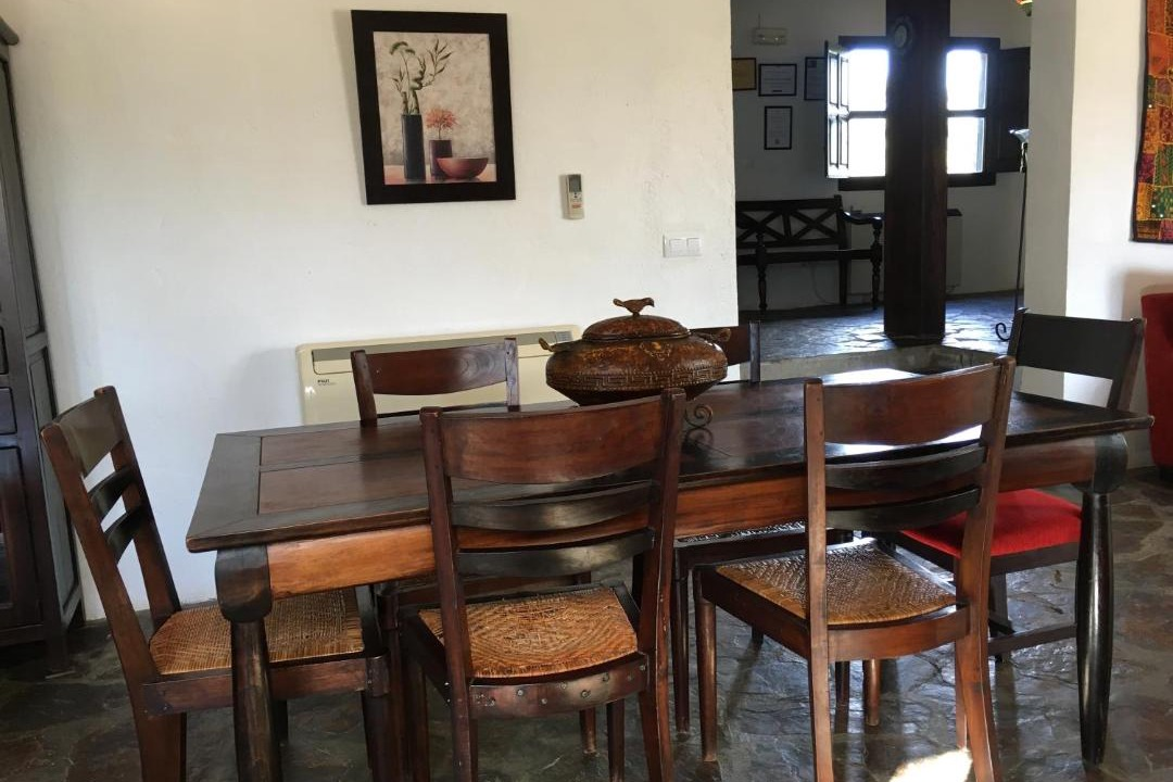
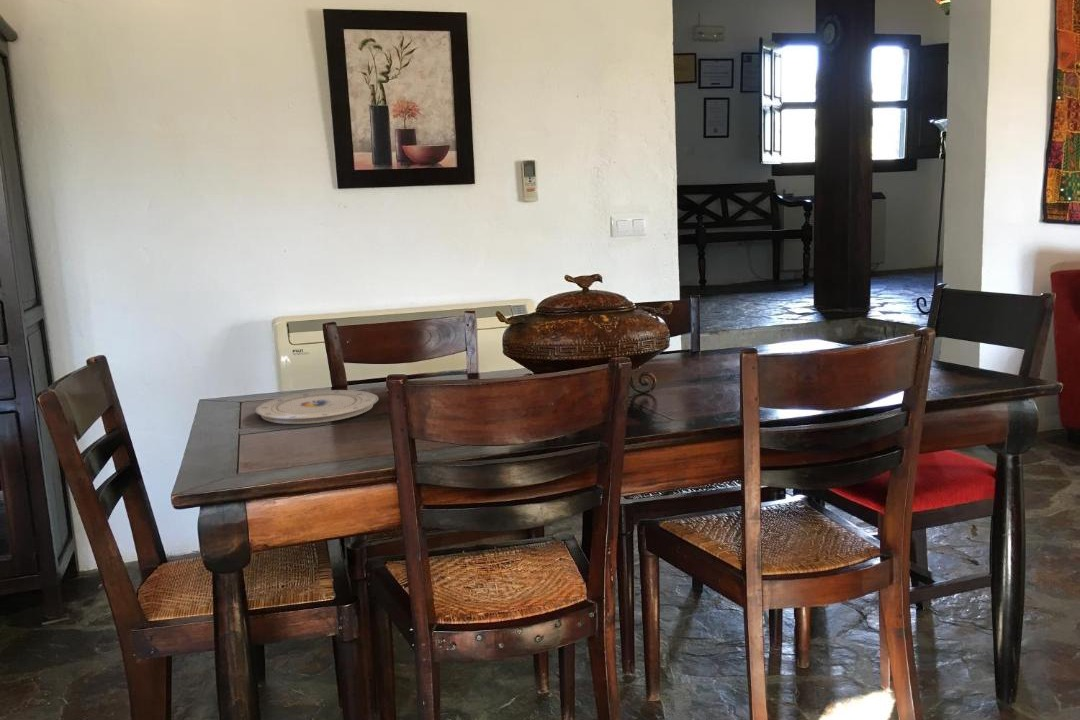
+ plate (318, 406)
